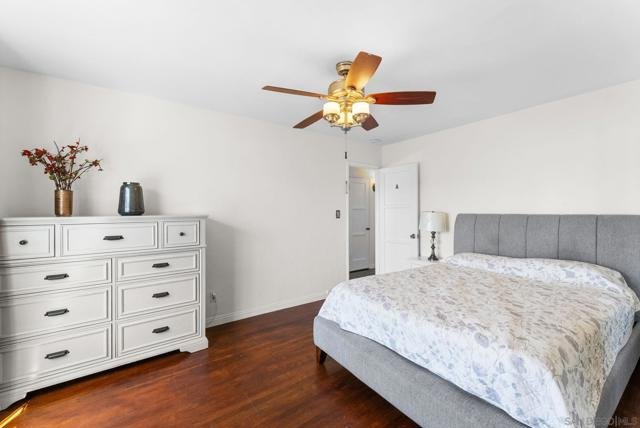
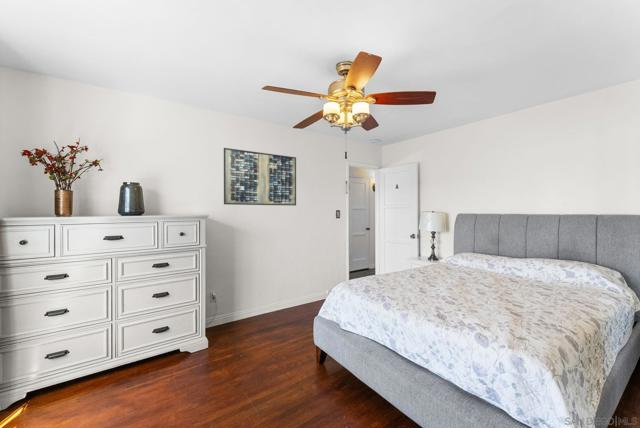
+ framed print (262, 179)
